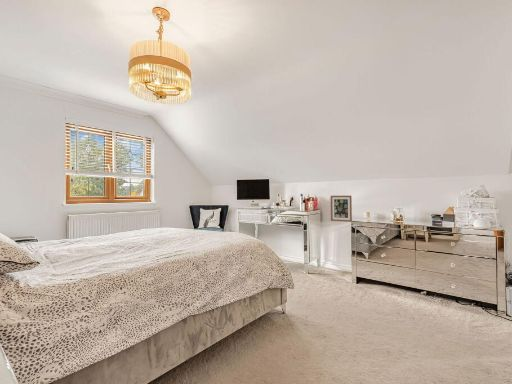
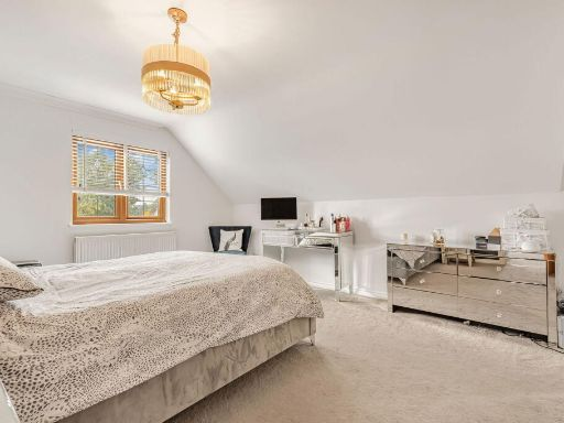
- wall art (340, 208)
